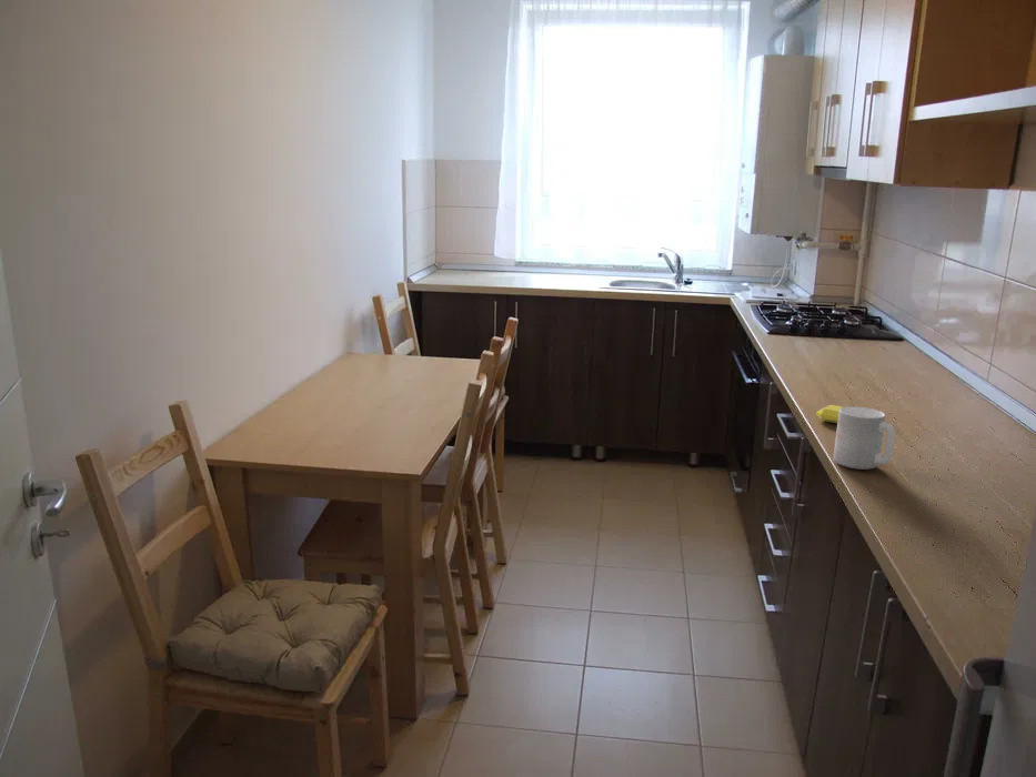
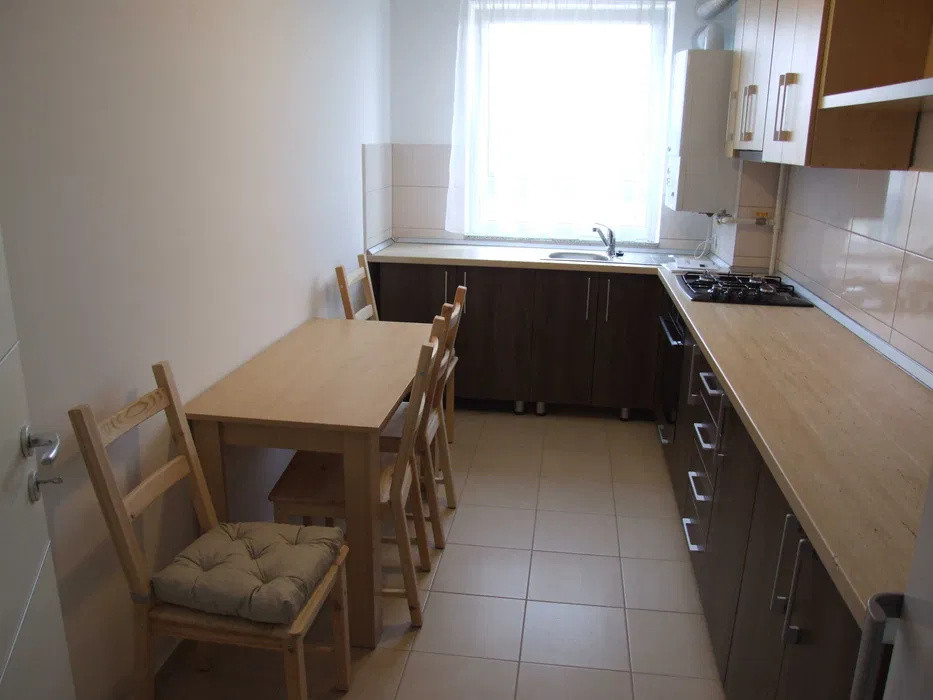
- soap bar (837, 414)
- mug (864, 438)
